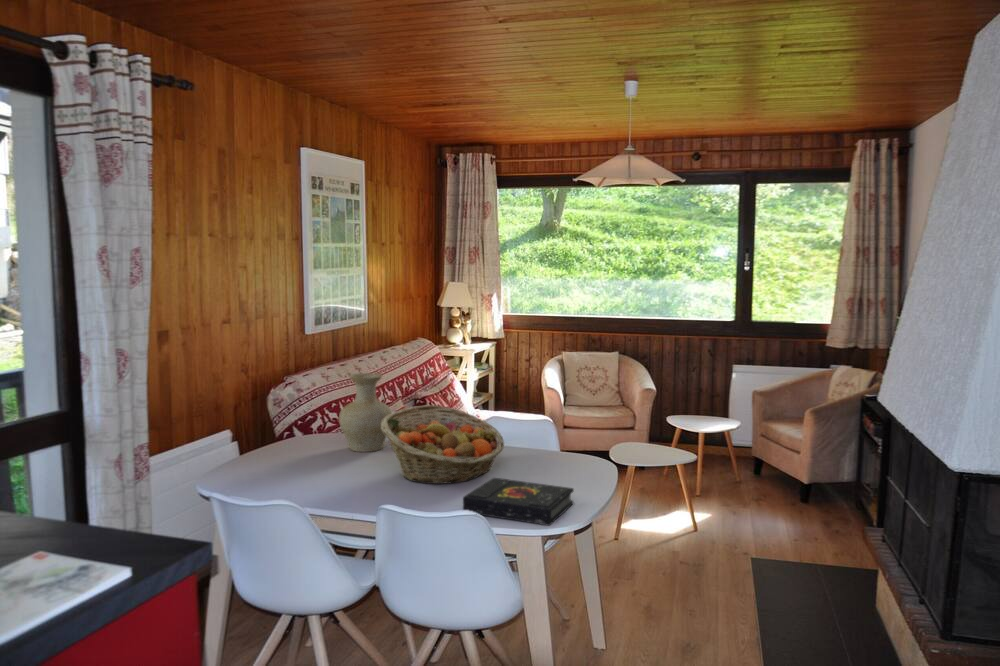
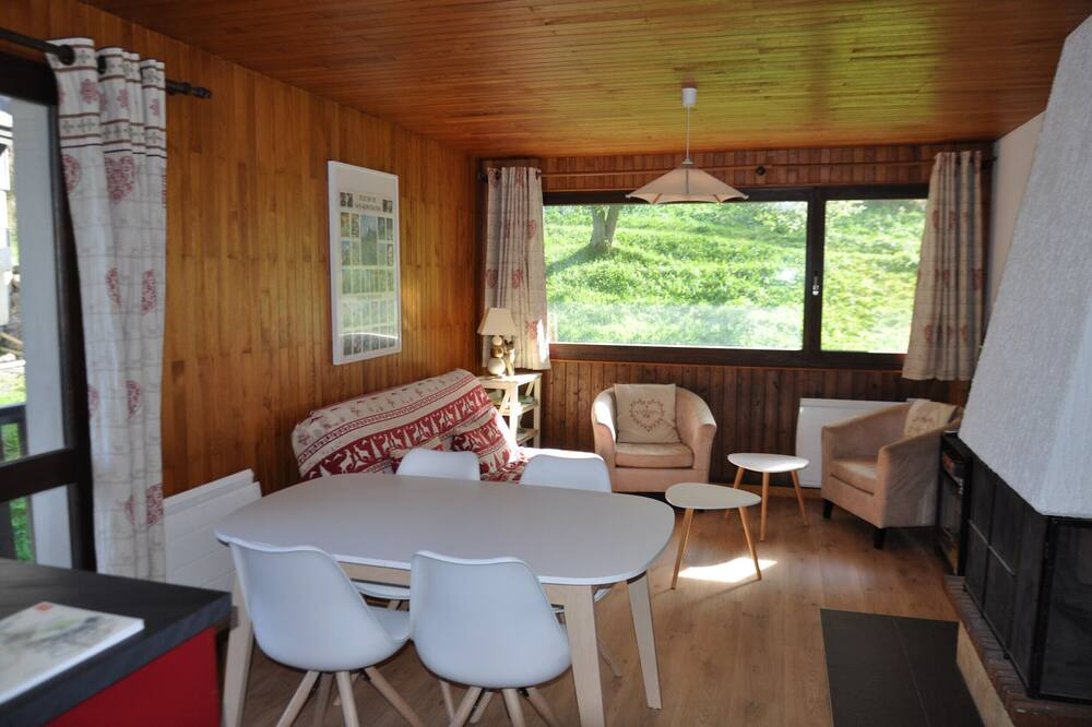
- book (519, 499)
- vase (366, 411)
- fruit basket (443, 442)
